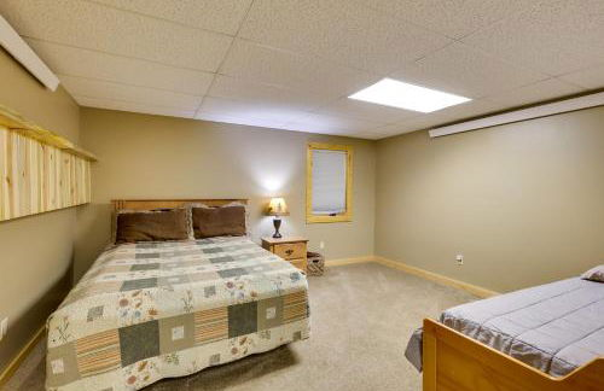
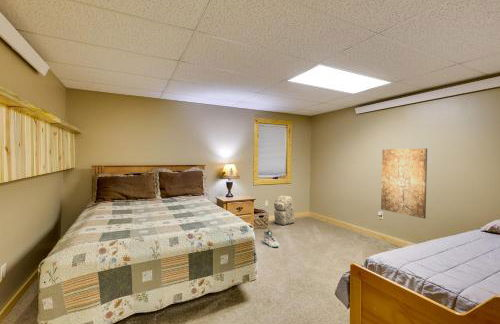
+ wall art (402, 181)
+ backpack (283, 209)
+ sneaker (270, 236)
